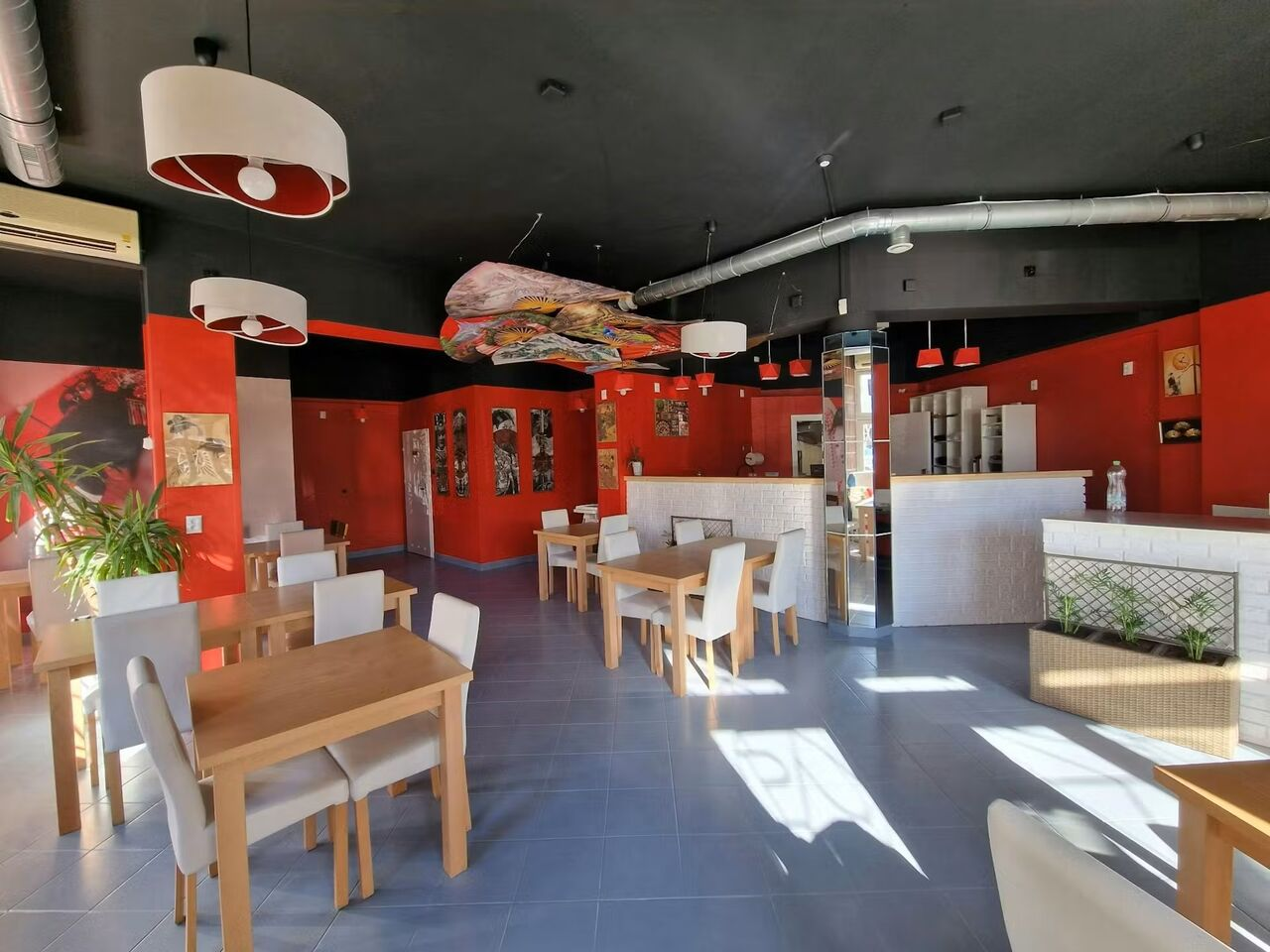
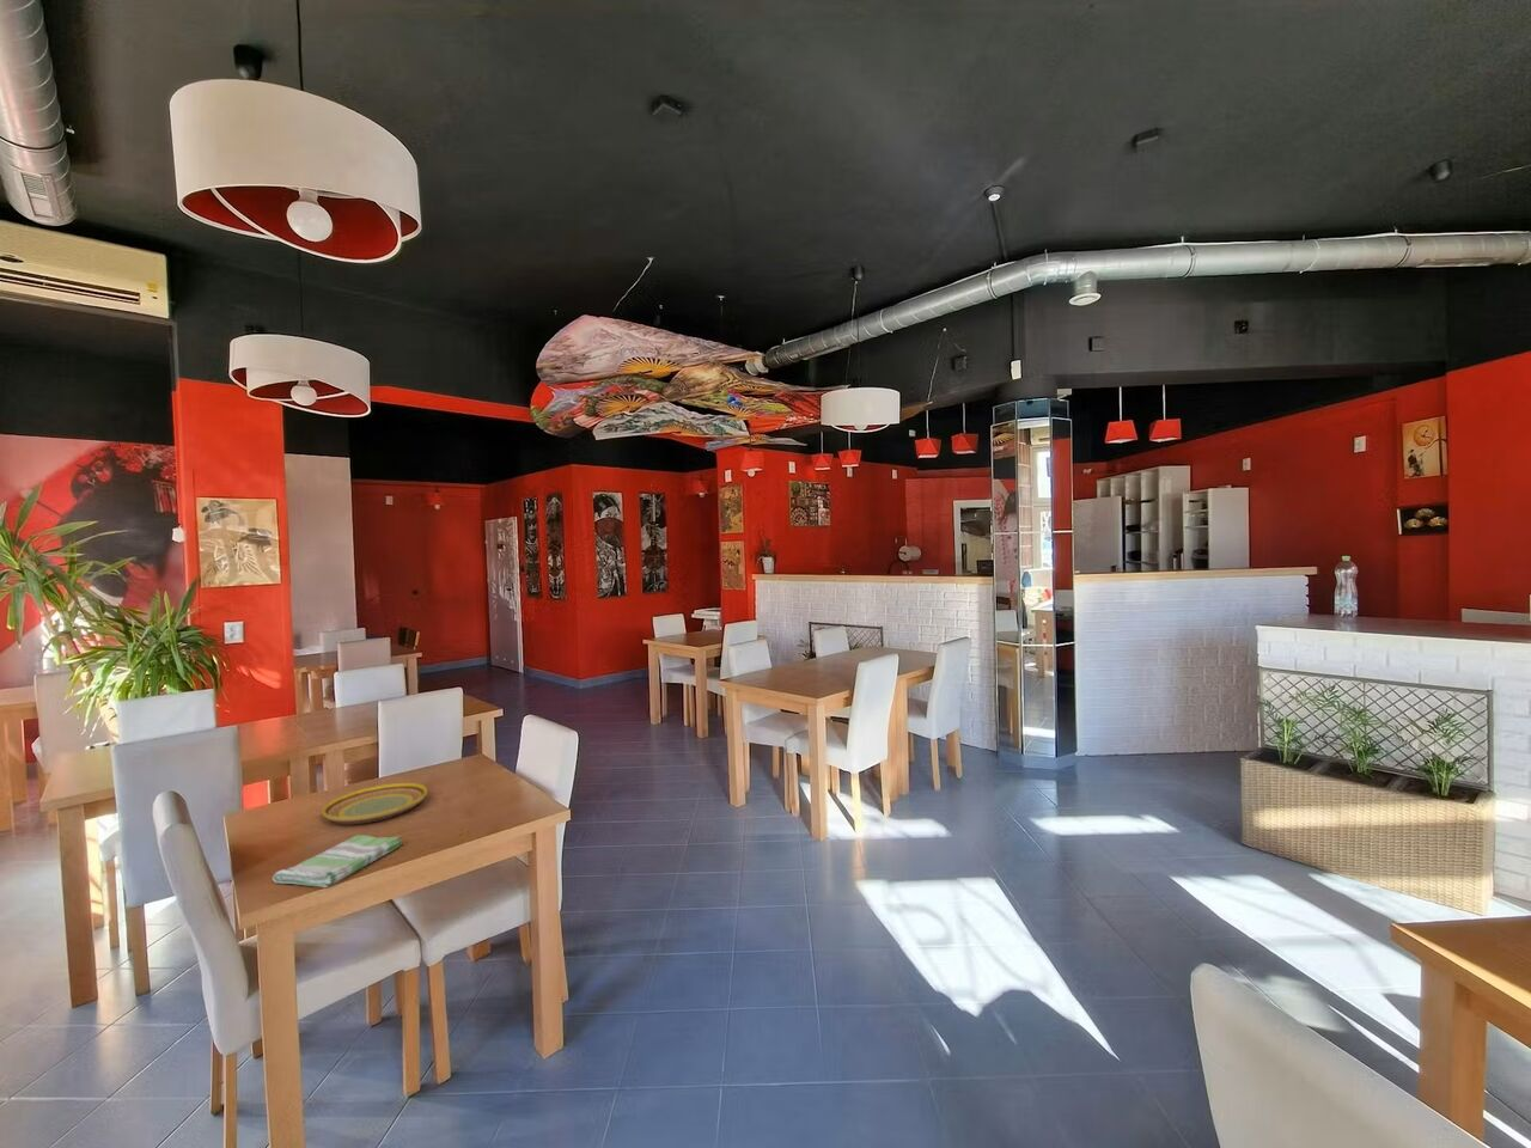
+ dish towel (341, 856)
+ plate (377, 803)
